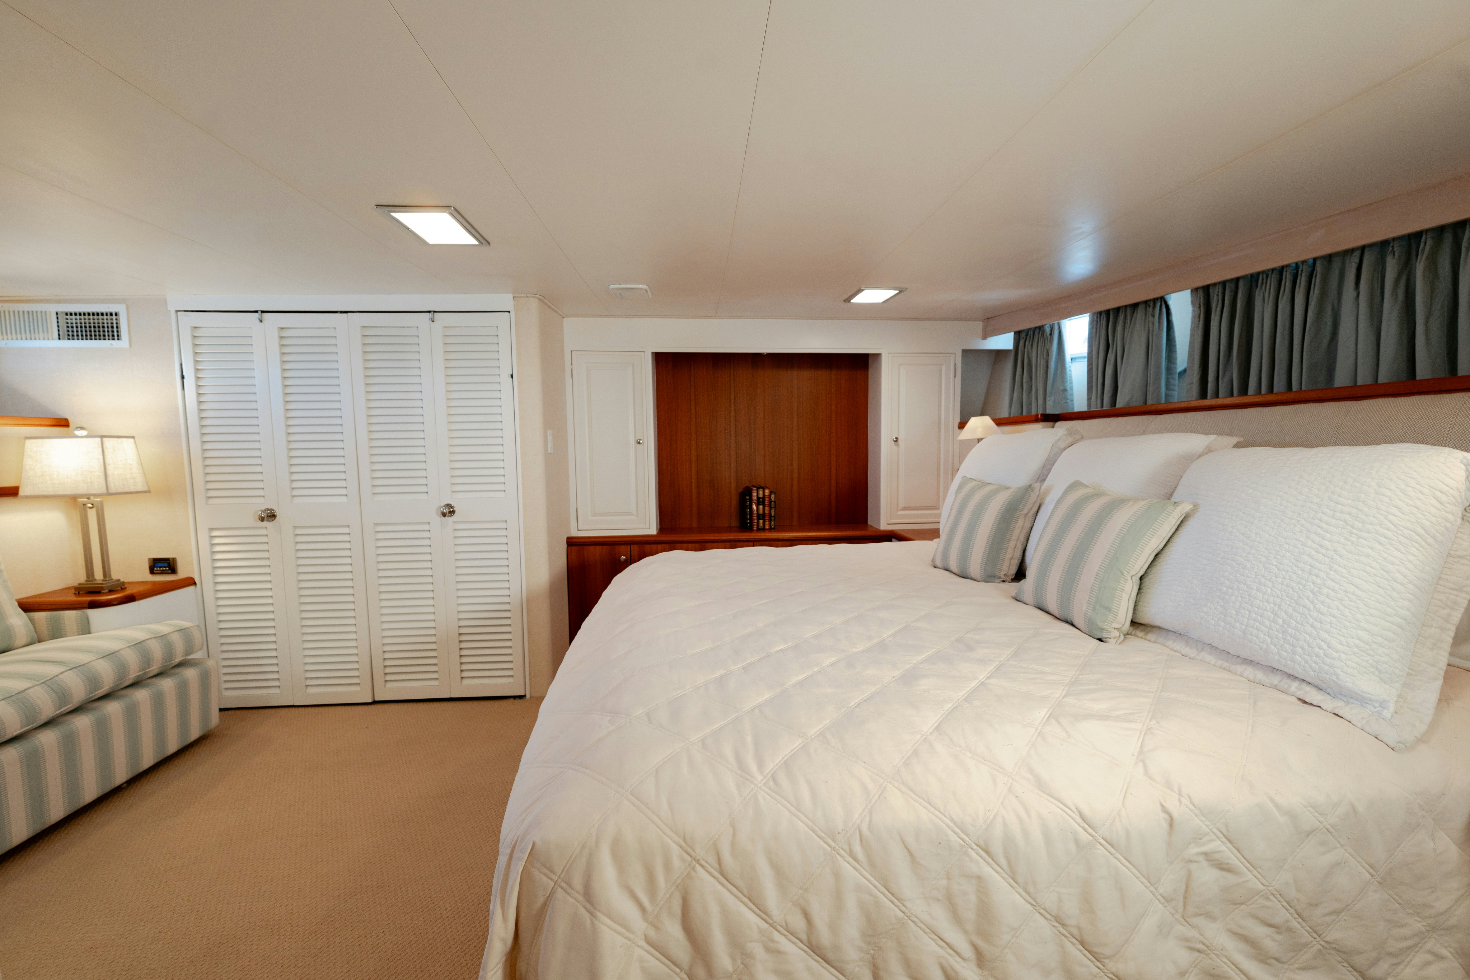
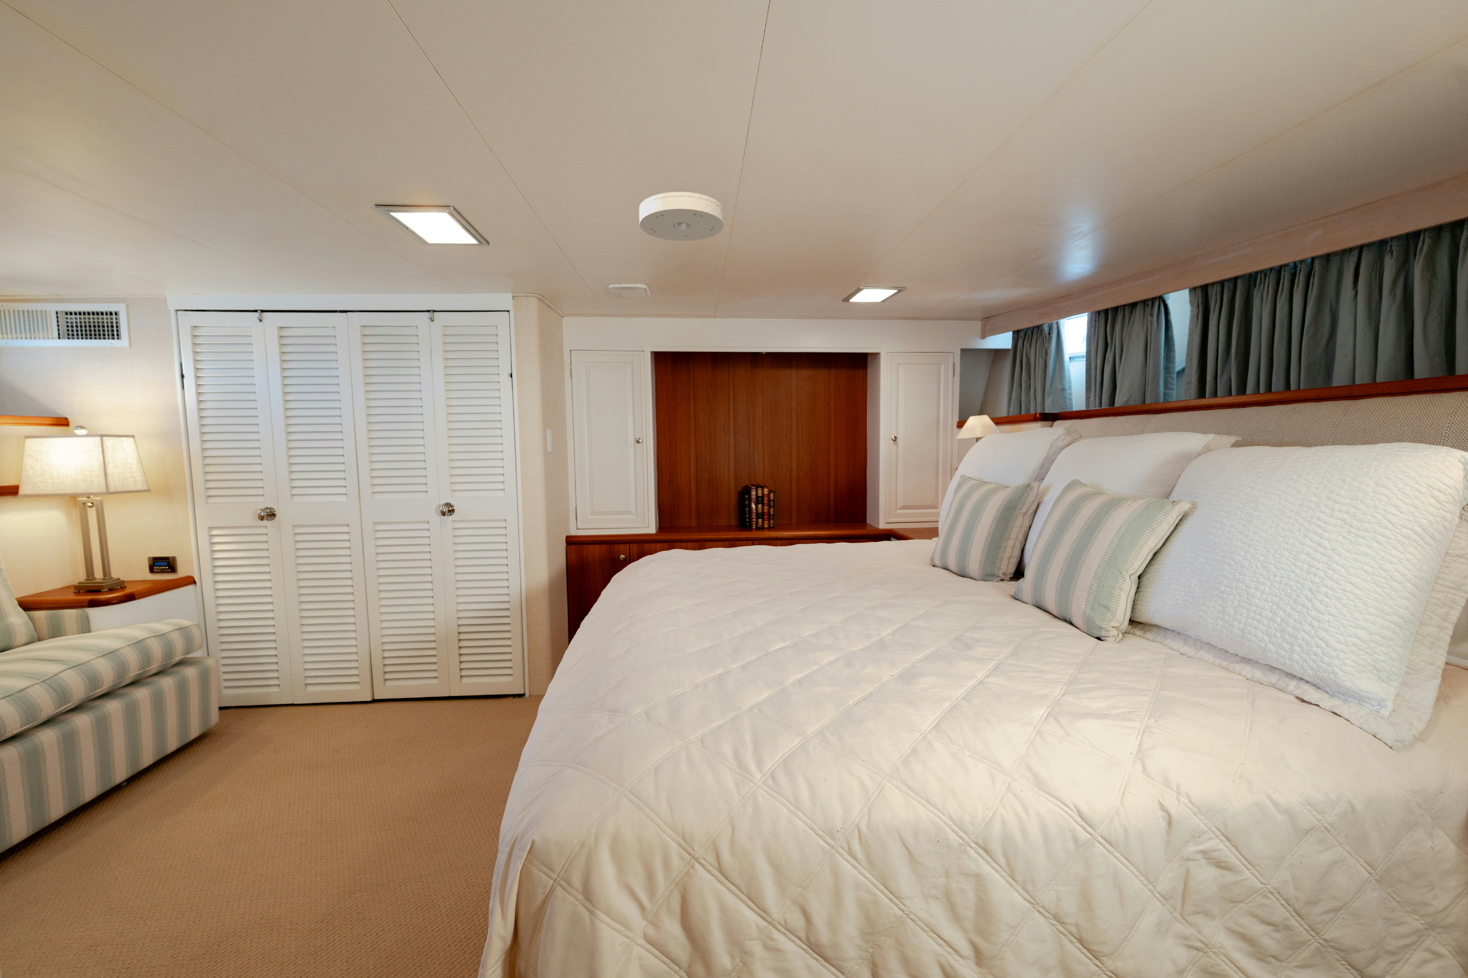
+ smoke detector (682, 218)
